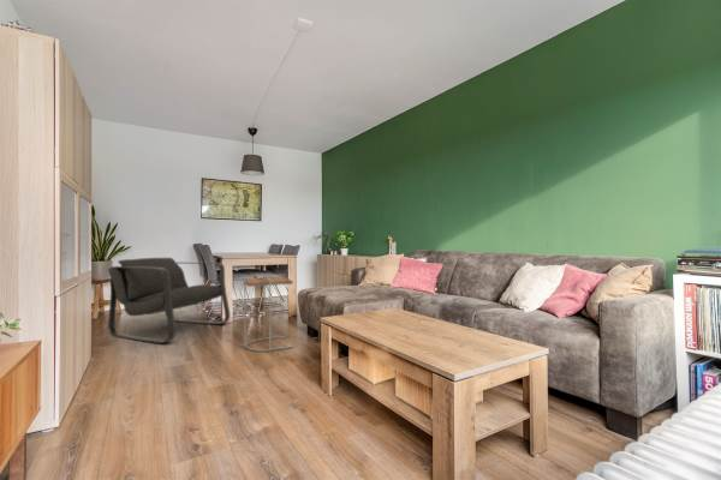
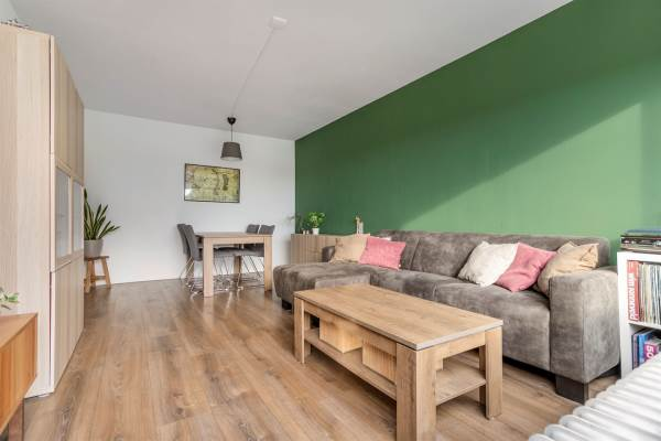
- side table (264, 311)
- armchair (171, 294)
